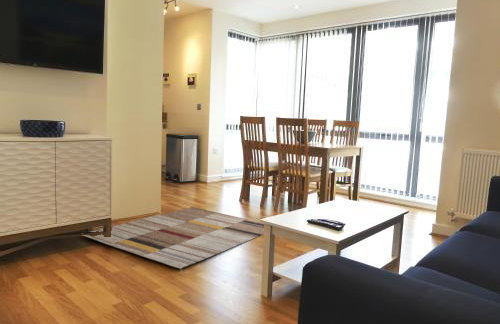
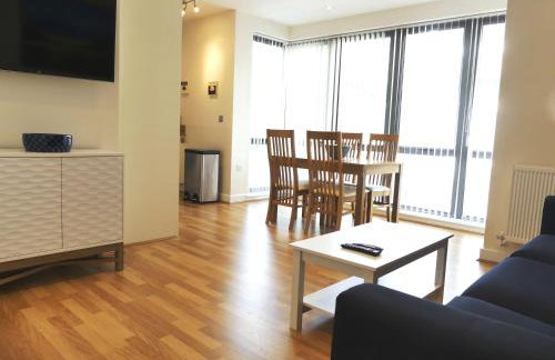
- rug (204, 225)
